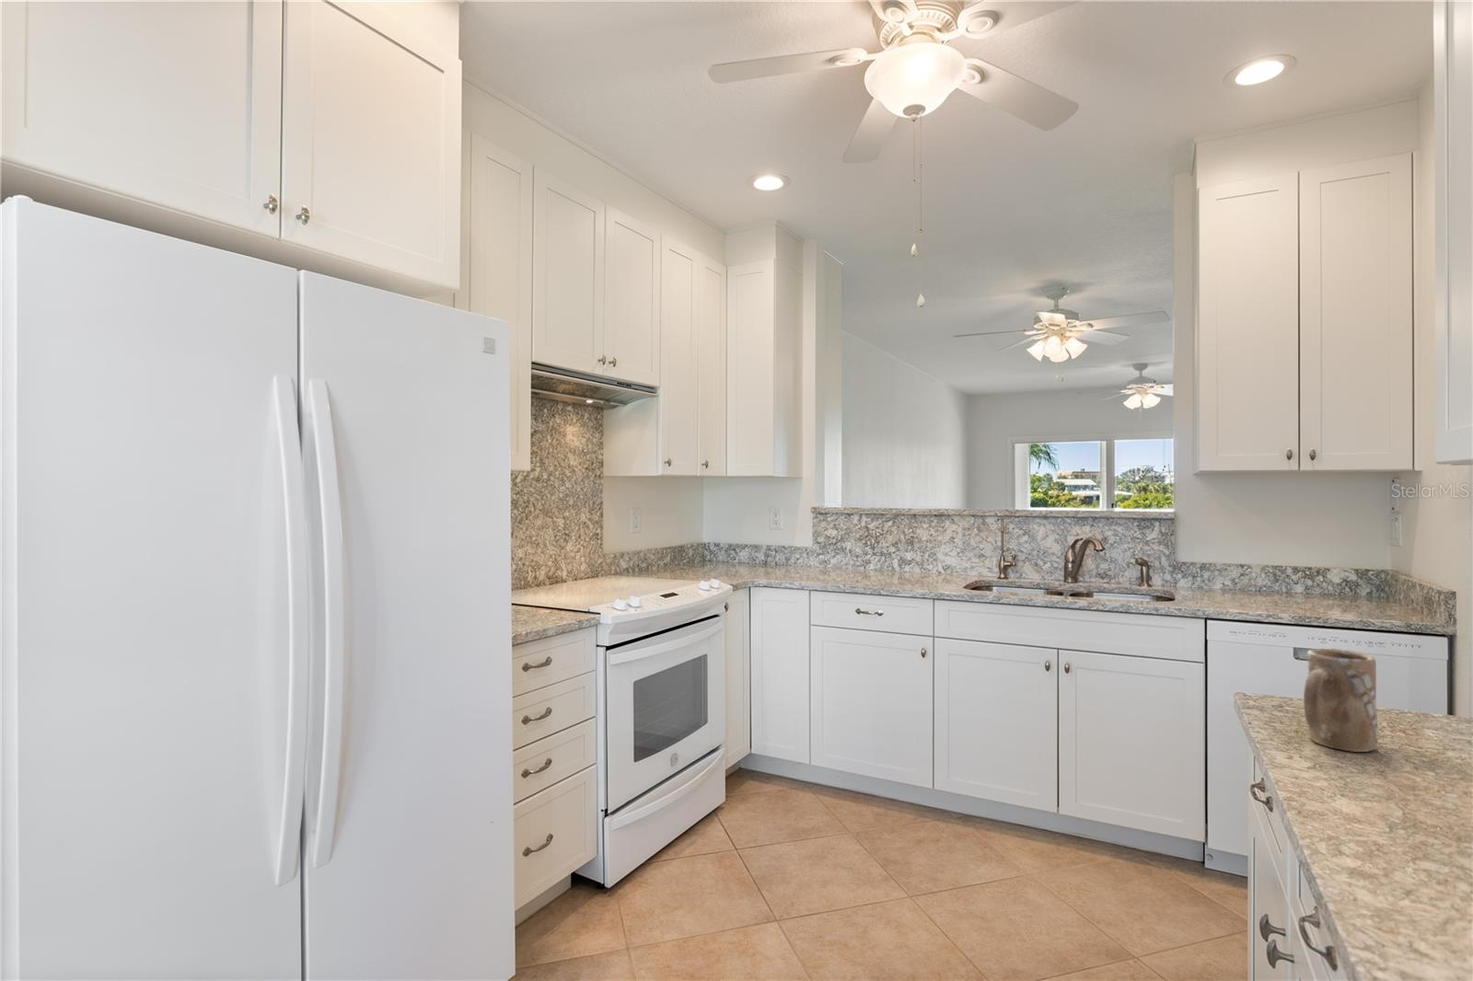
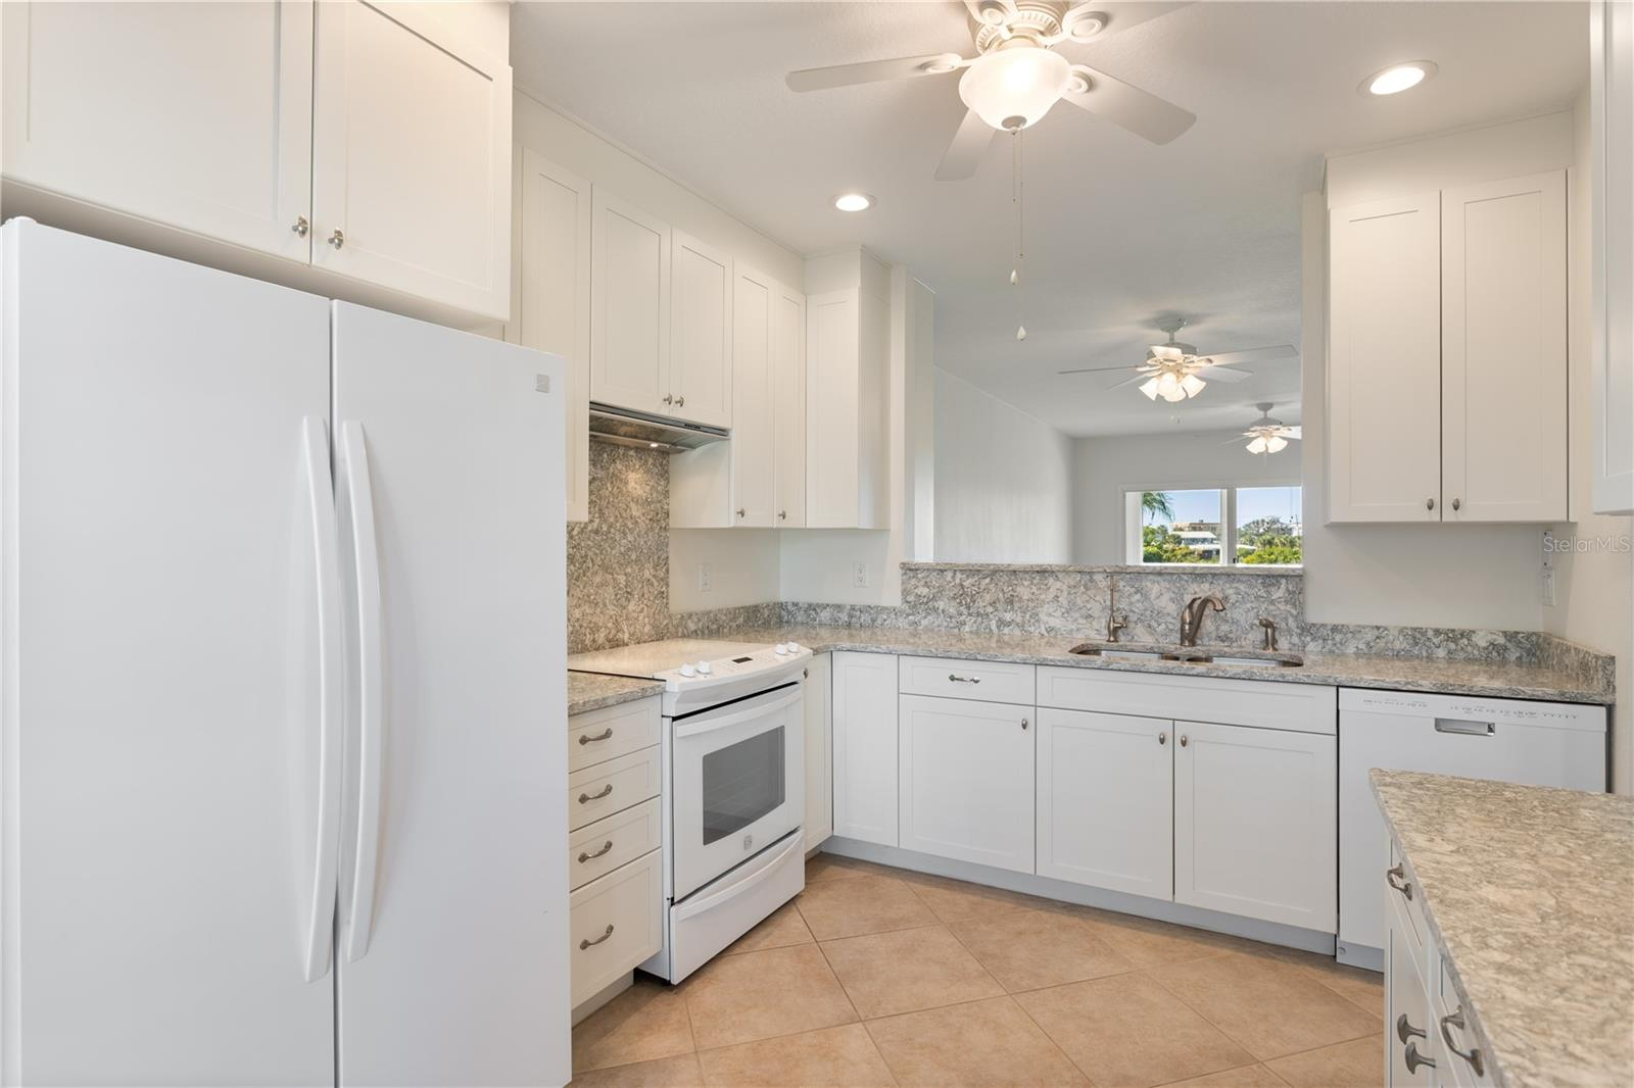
- mug (1340, 701)
